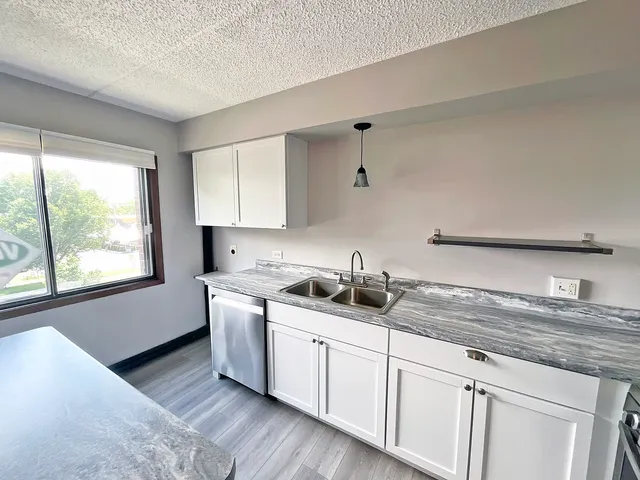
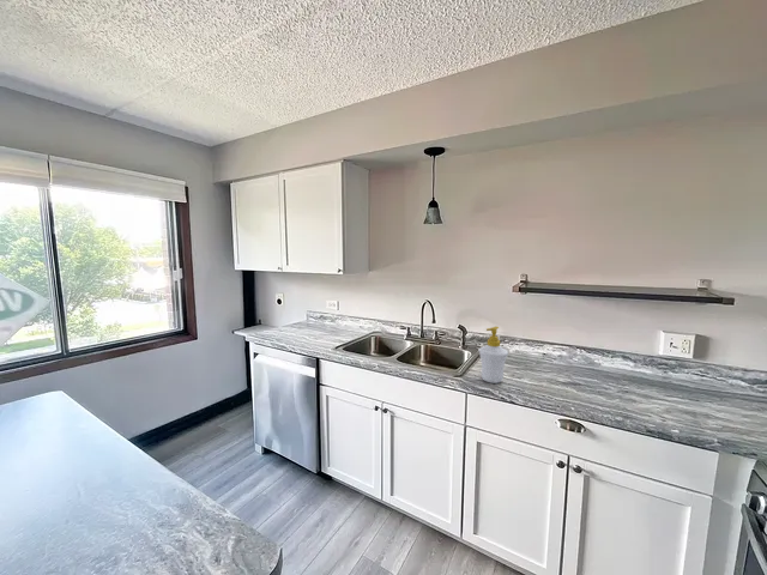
+ soap bottle (493, 353)
